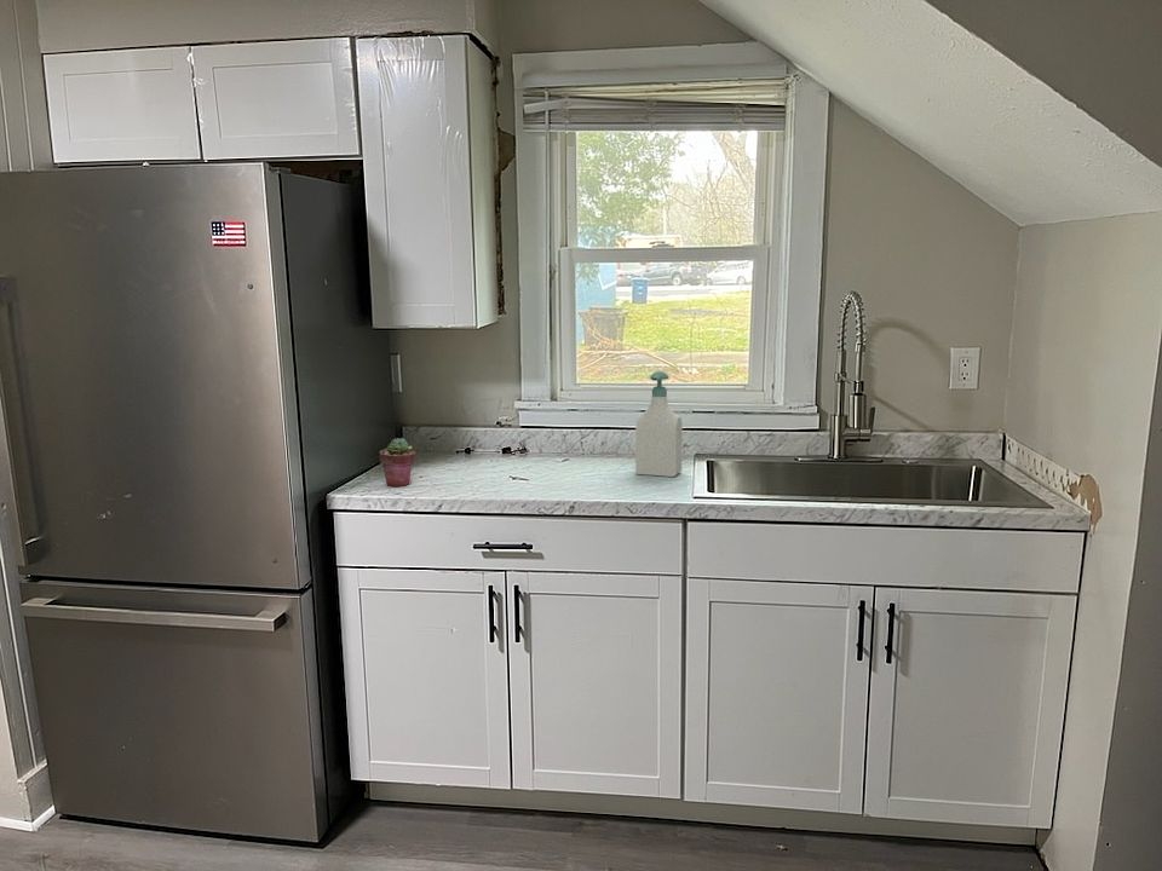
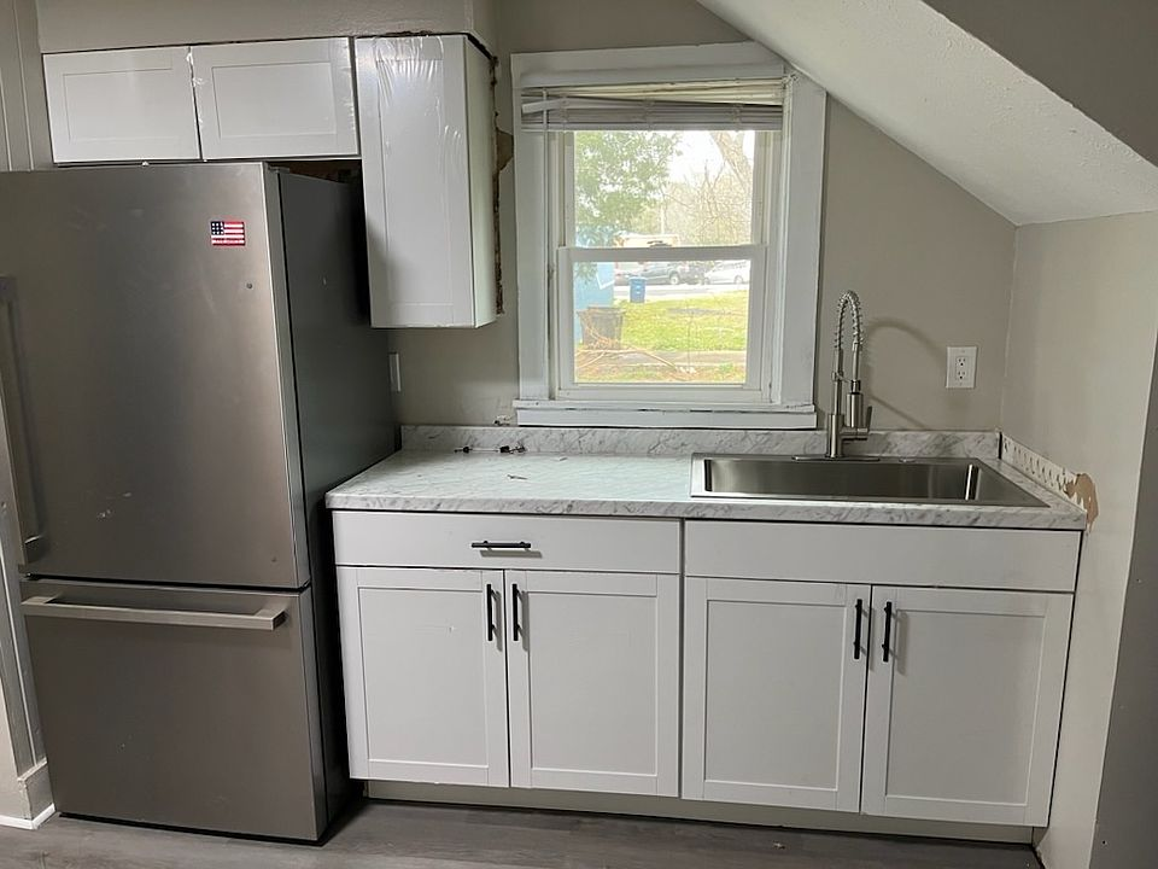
- potted succulent (397, 461)
- soap bottle (657, 422)
